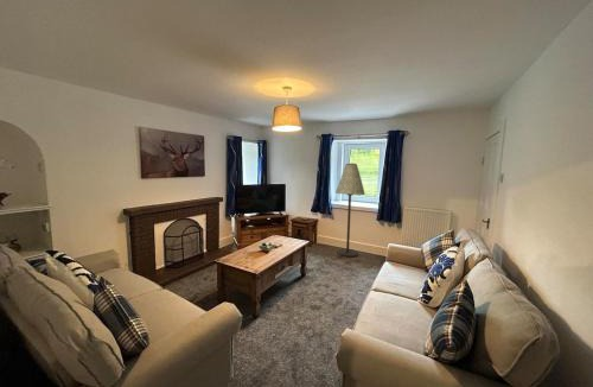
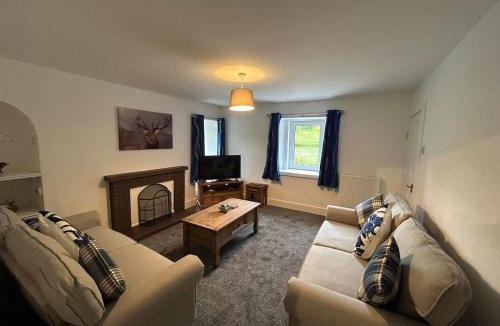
- floor lamp (349, 209)
